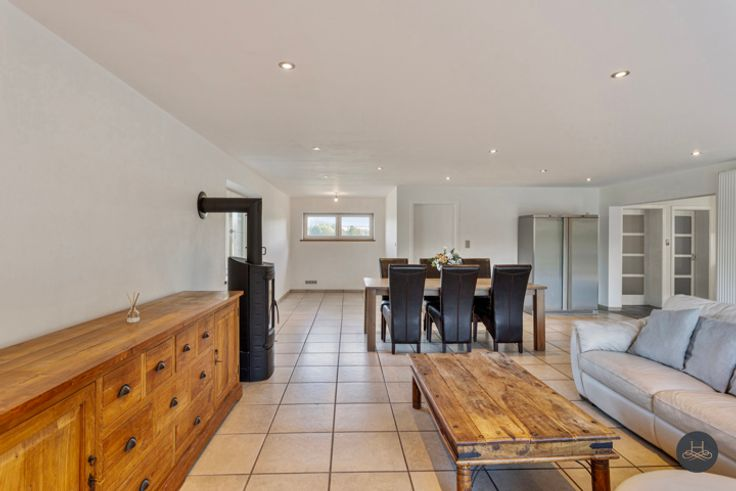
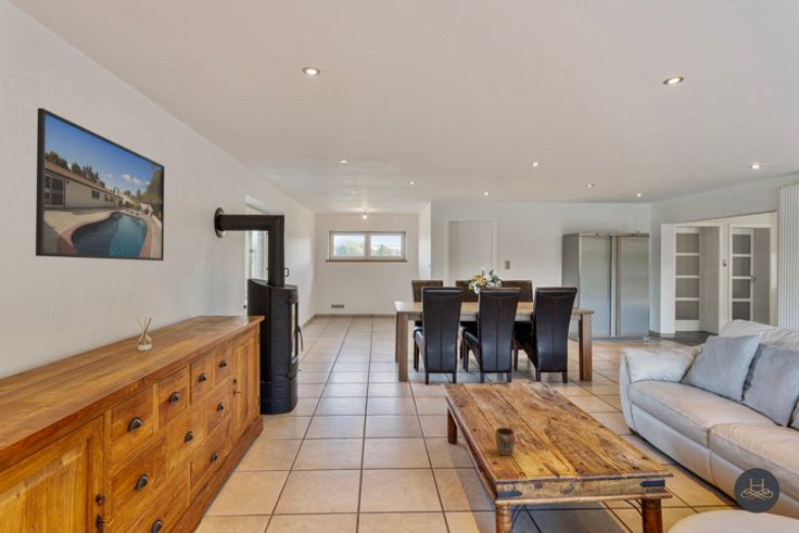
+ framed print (114, 201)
+ mug (504, 442)
